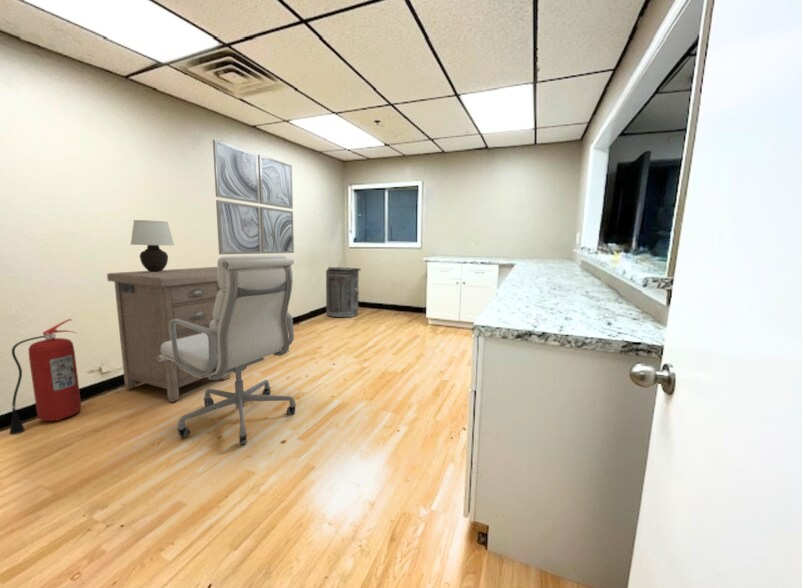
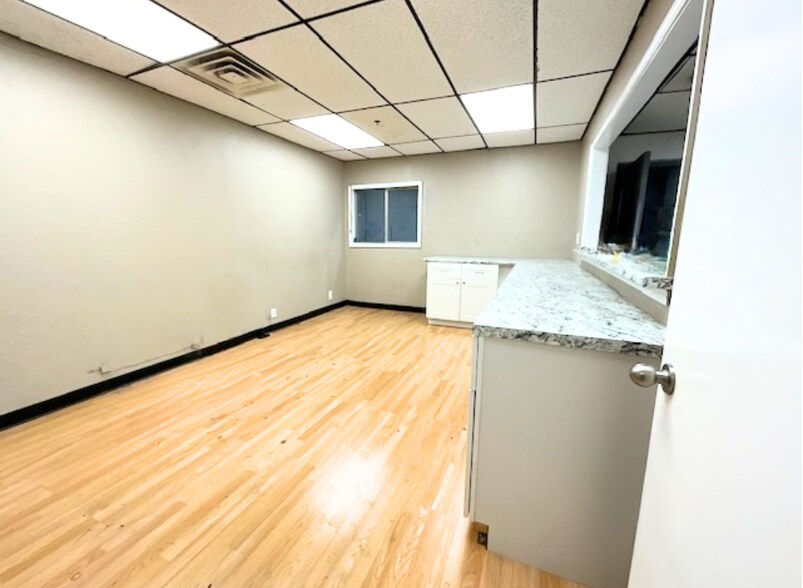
- trash can lid (343, 290)
- desk (214, 319)
- wall art (258, 206)
- table lamp (153, 246)
- office chair (234, 338)
- fire extinguisher (44, 373)
